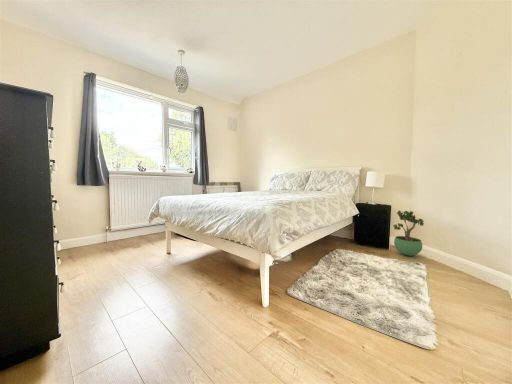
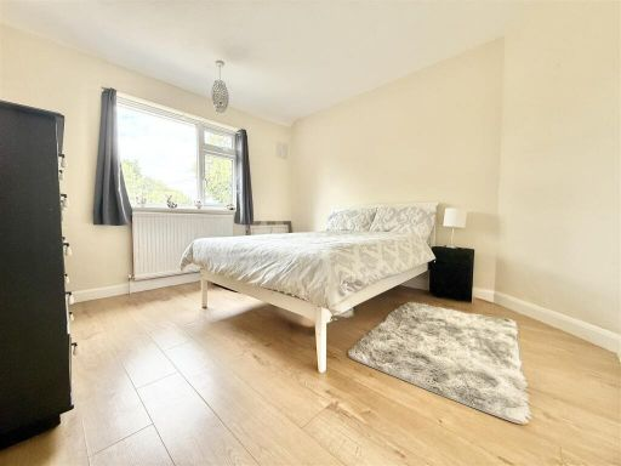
- potted plant (409, 232)
